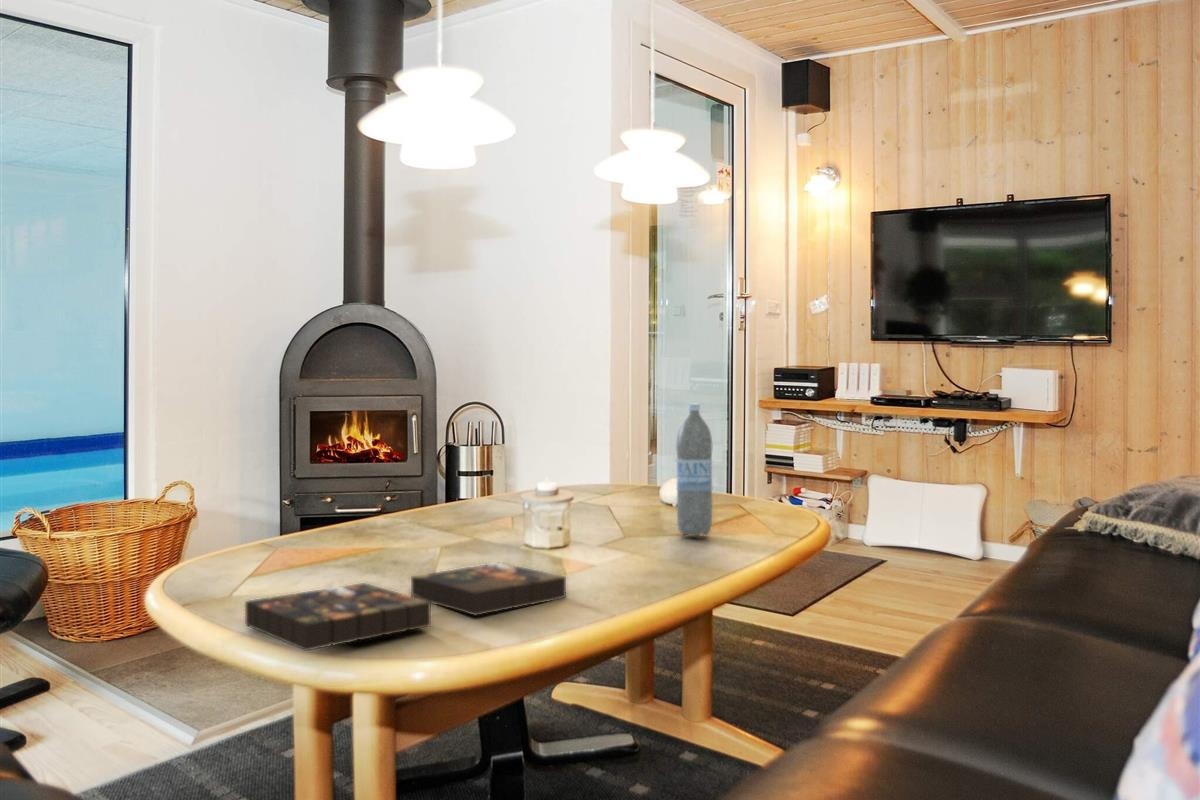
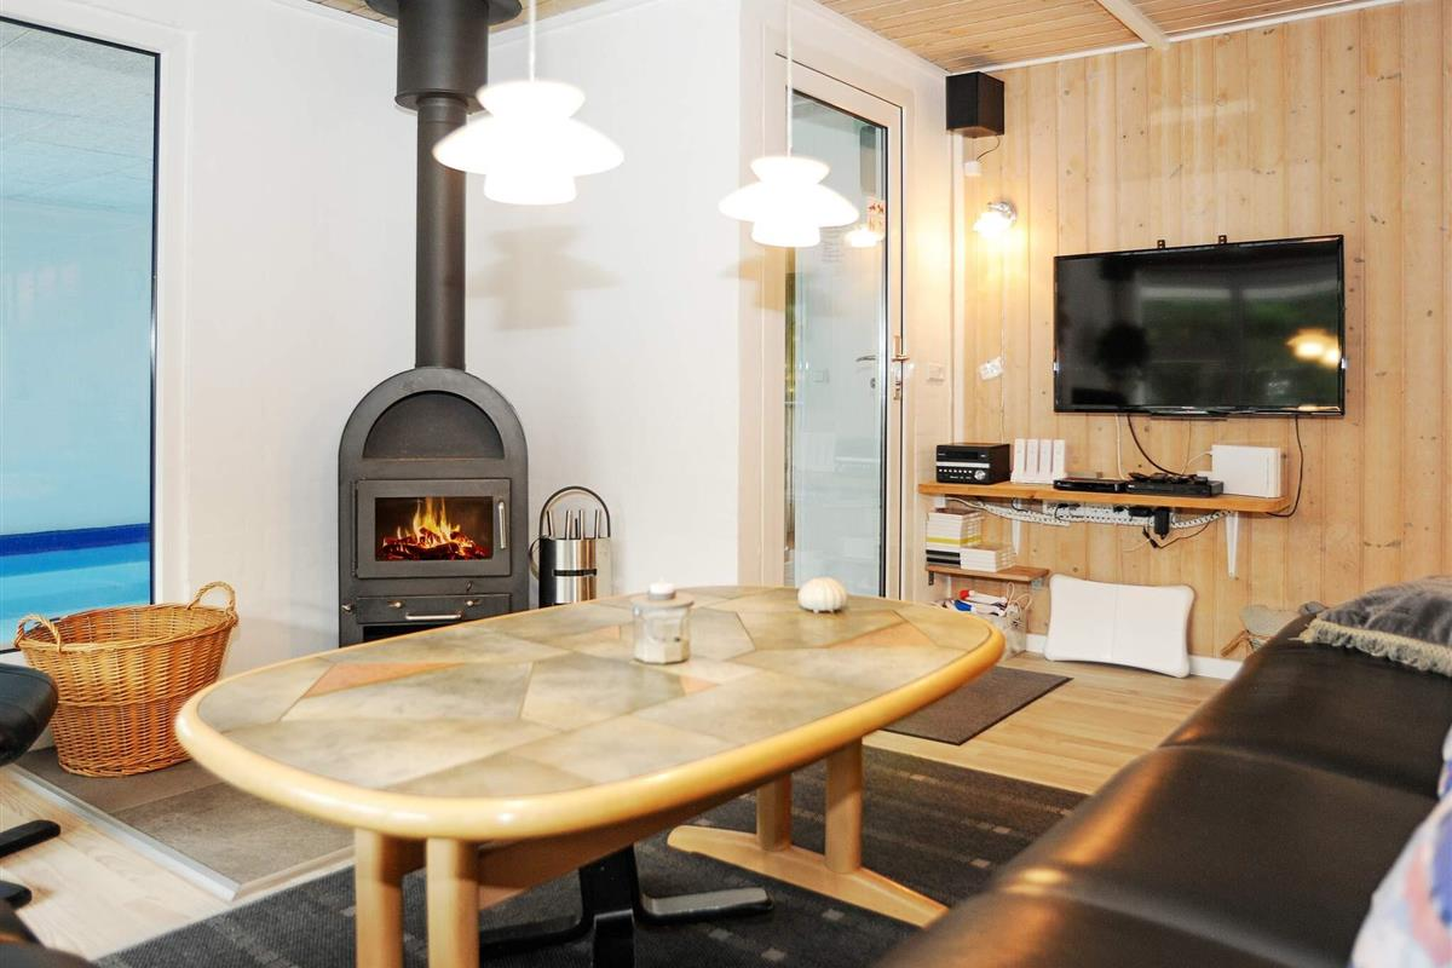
- water bottle (694, 470)
- board game (416, 599)
